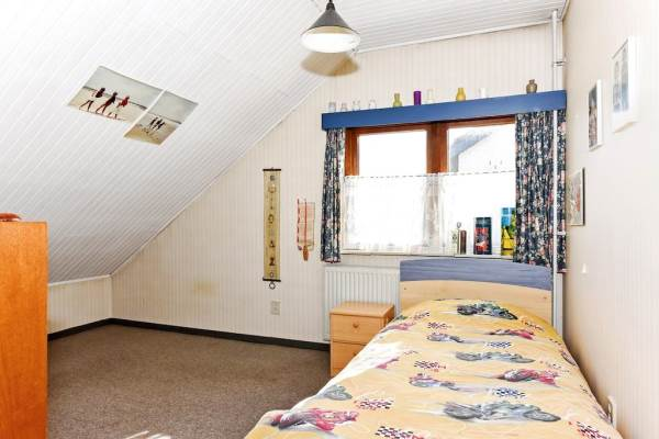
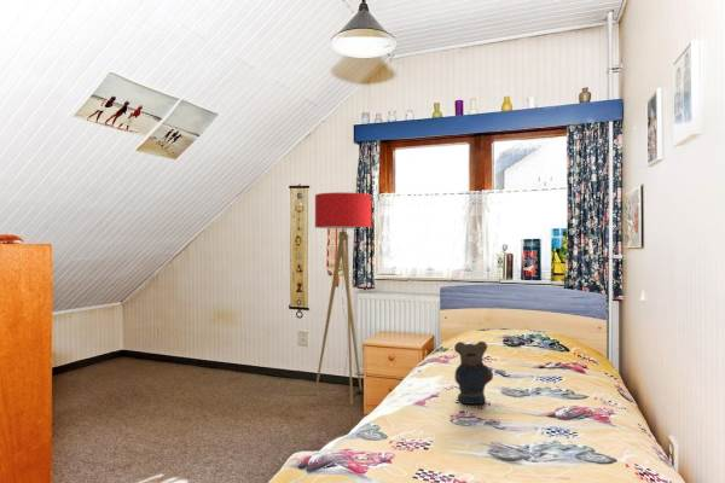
+ teddy bear (472, 371)
+ floor lamp (342, 299)
